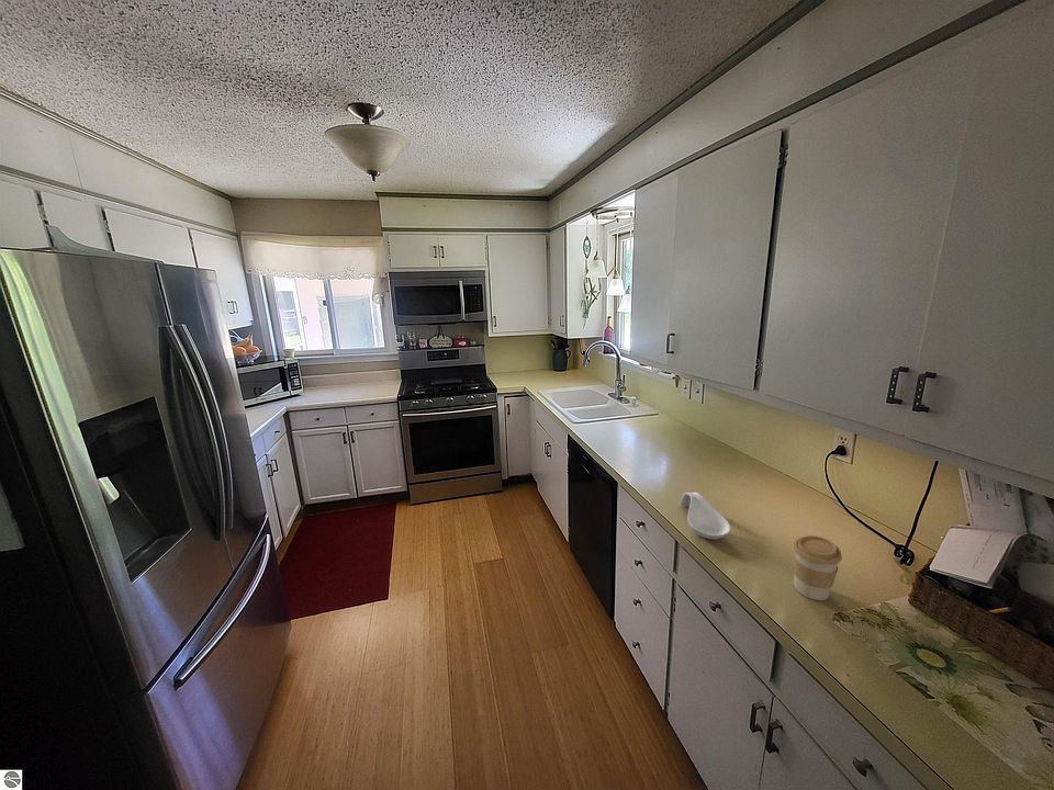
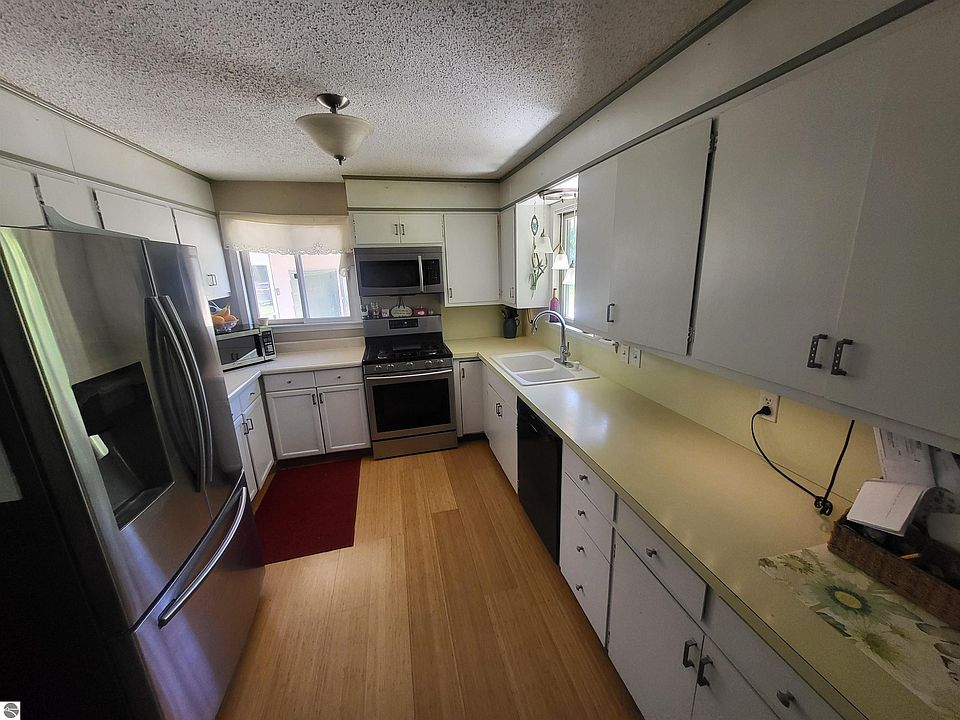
- spoon rest (700, 512)
- coffee cup (814, 566)
